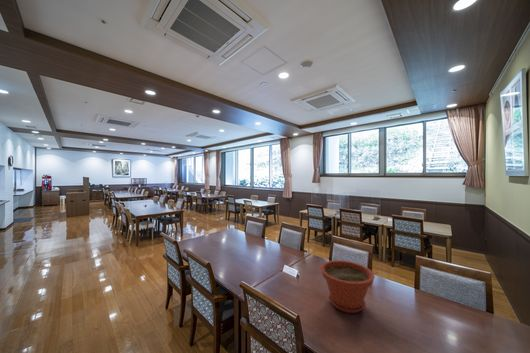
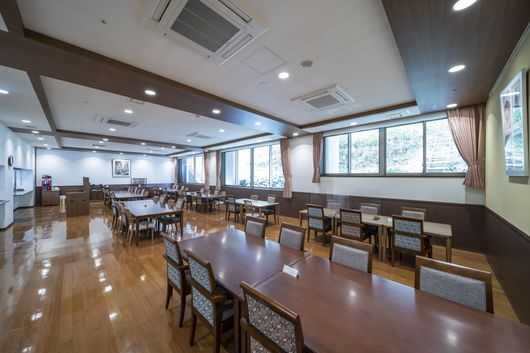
- plant pot (346, 287)
